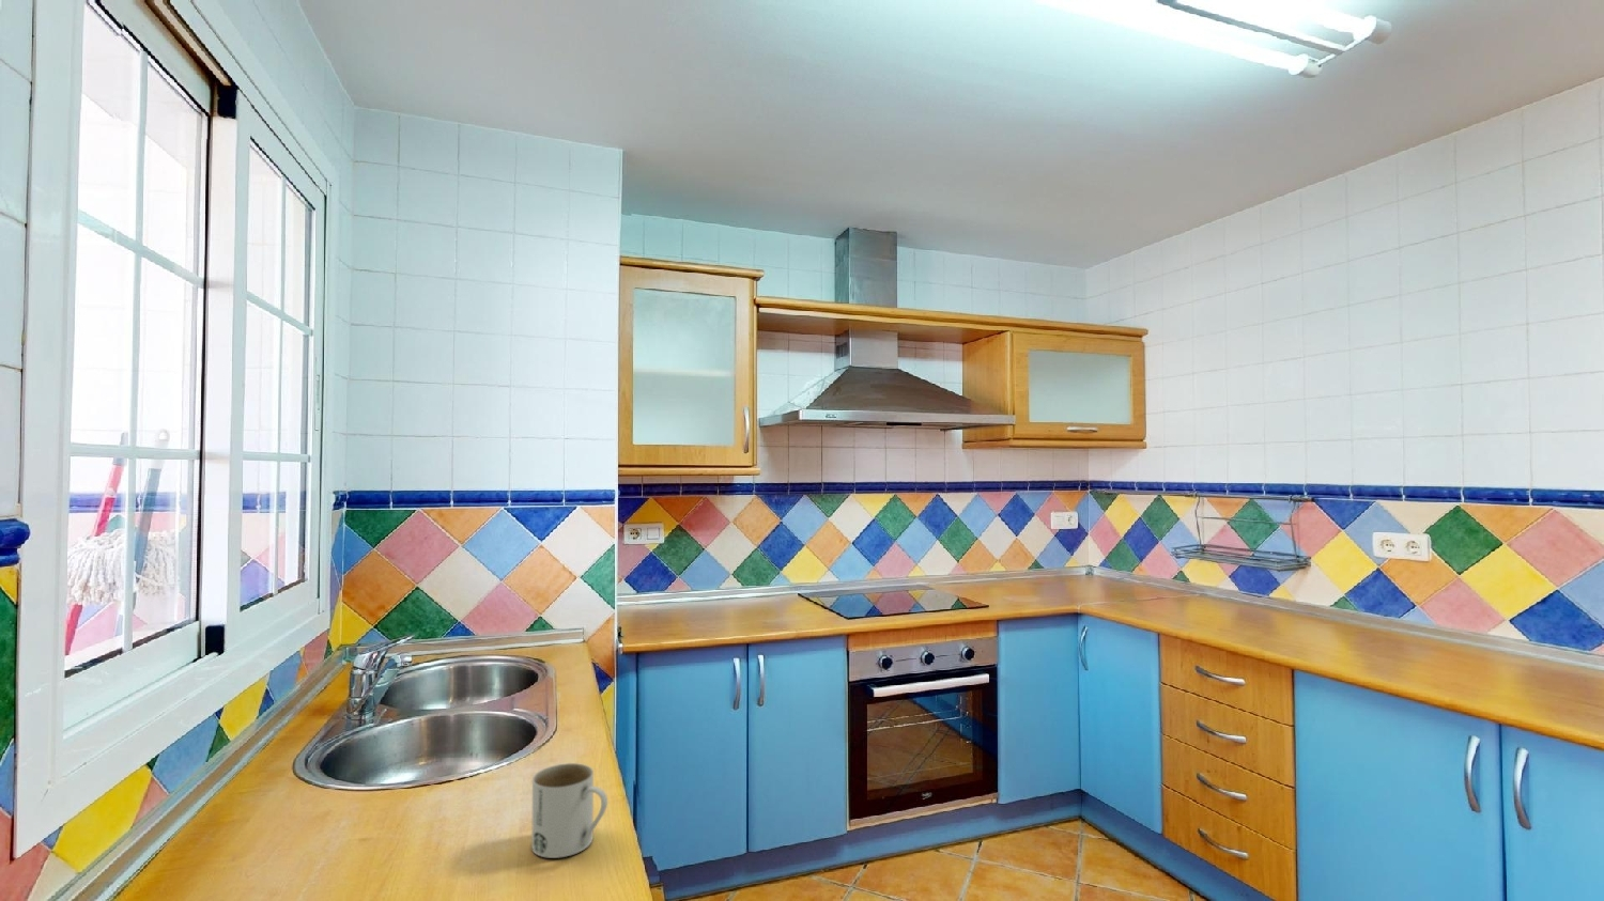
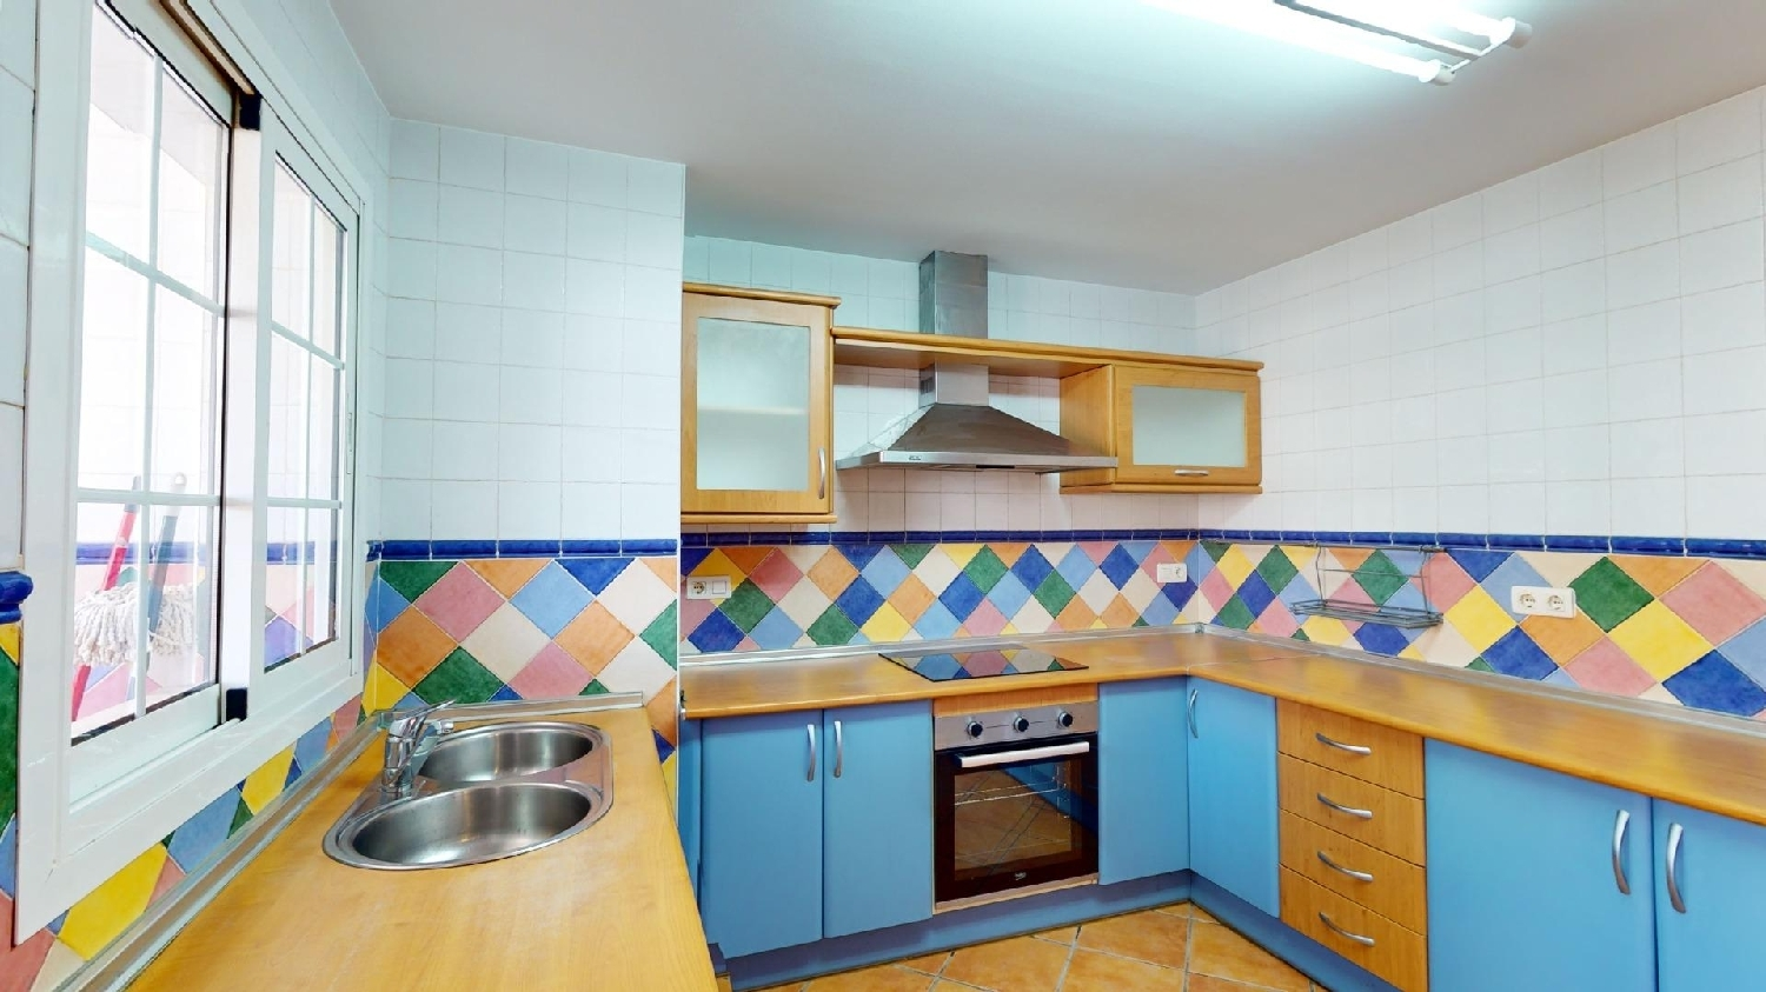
- mug (572, 811)
